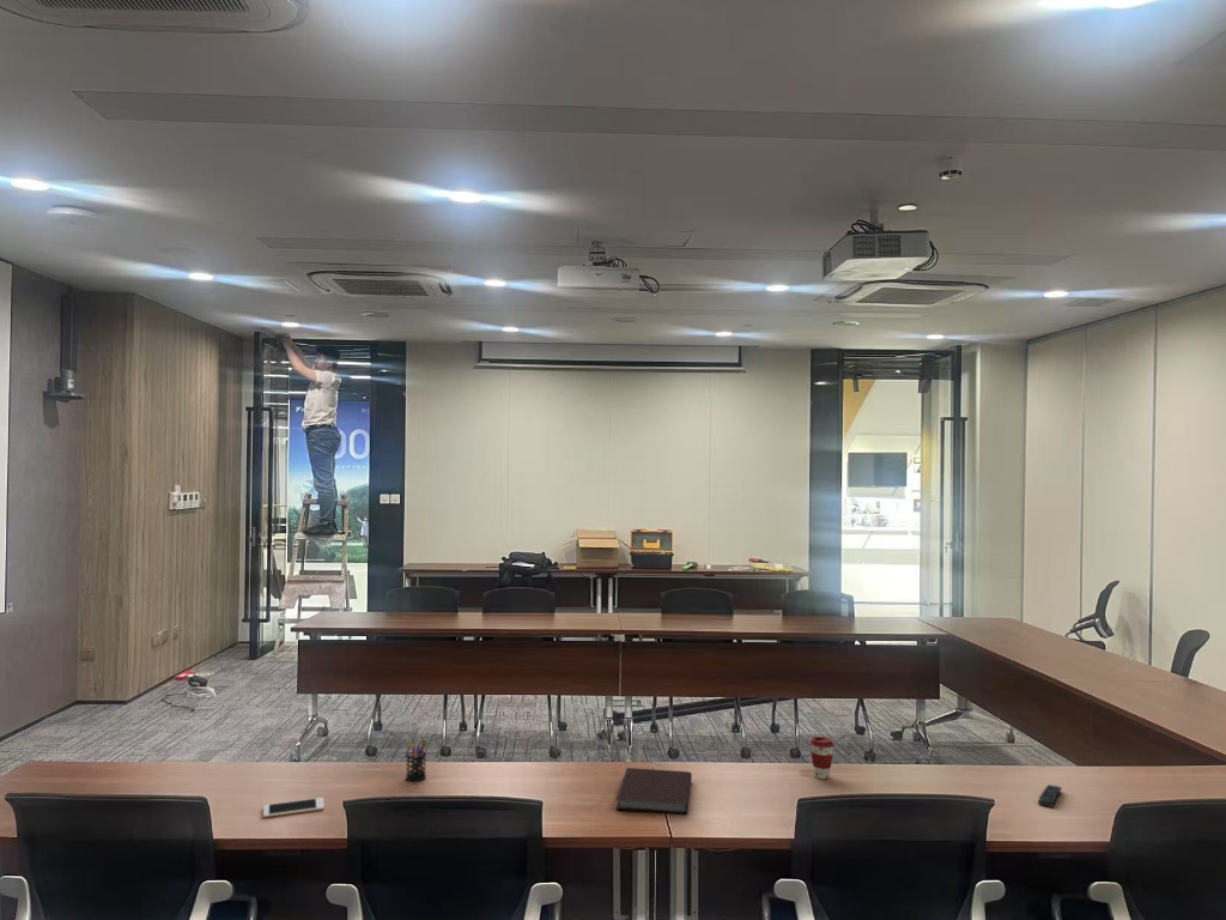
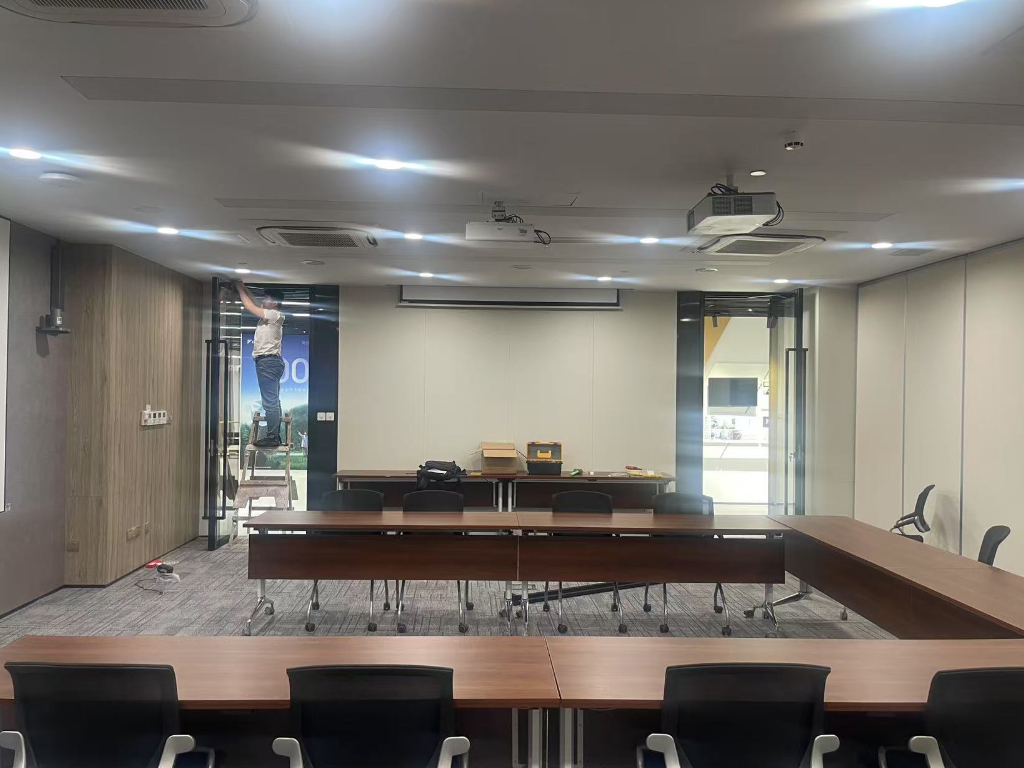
- remote control (1050, 793)
- pen holder (418, 757)
- notebook (655, 789)
- cell phone (293, 806)
- coffee cup (821, 757)
